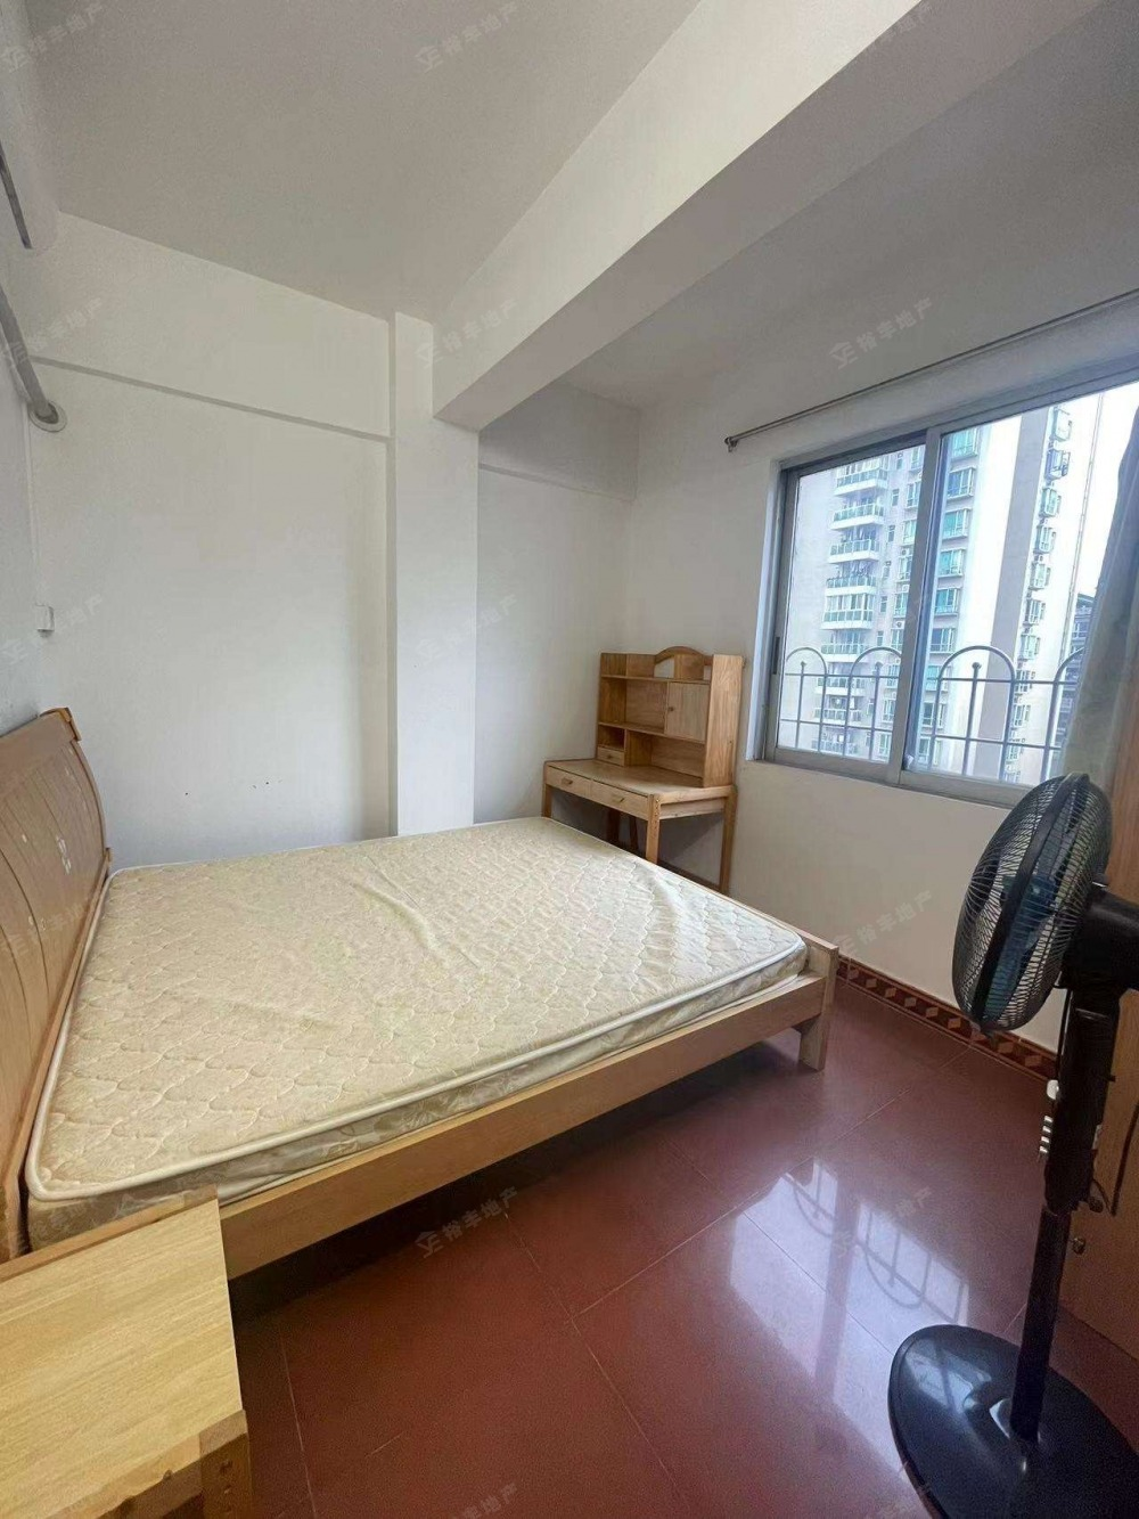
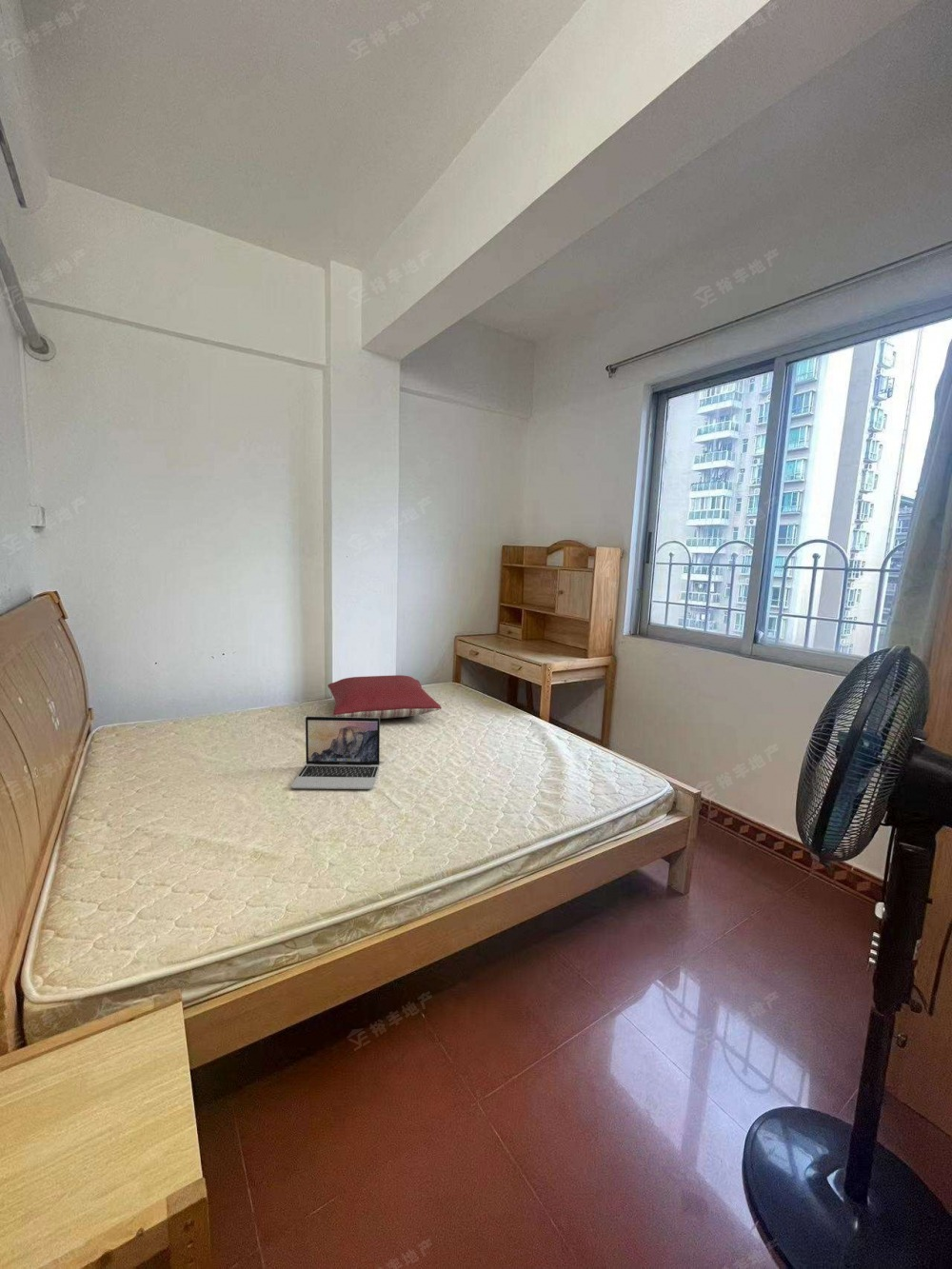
+ laptop (337, 751)
+ pillow (381, 696)
